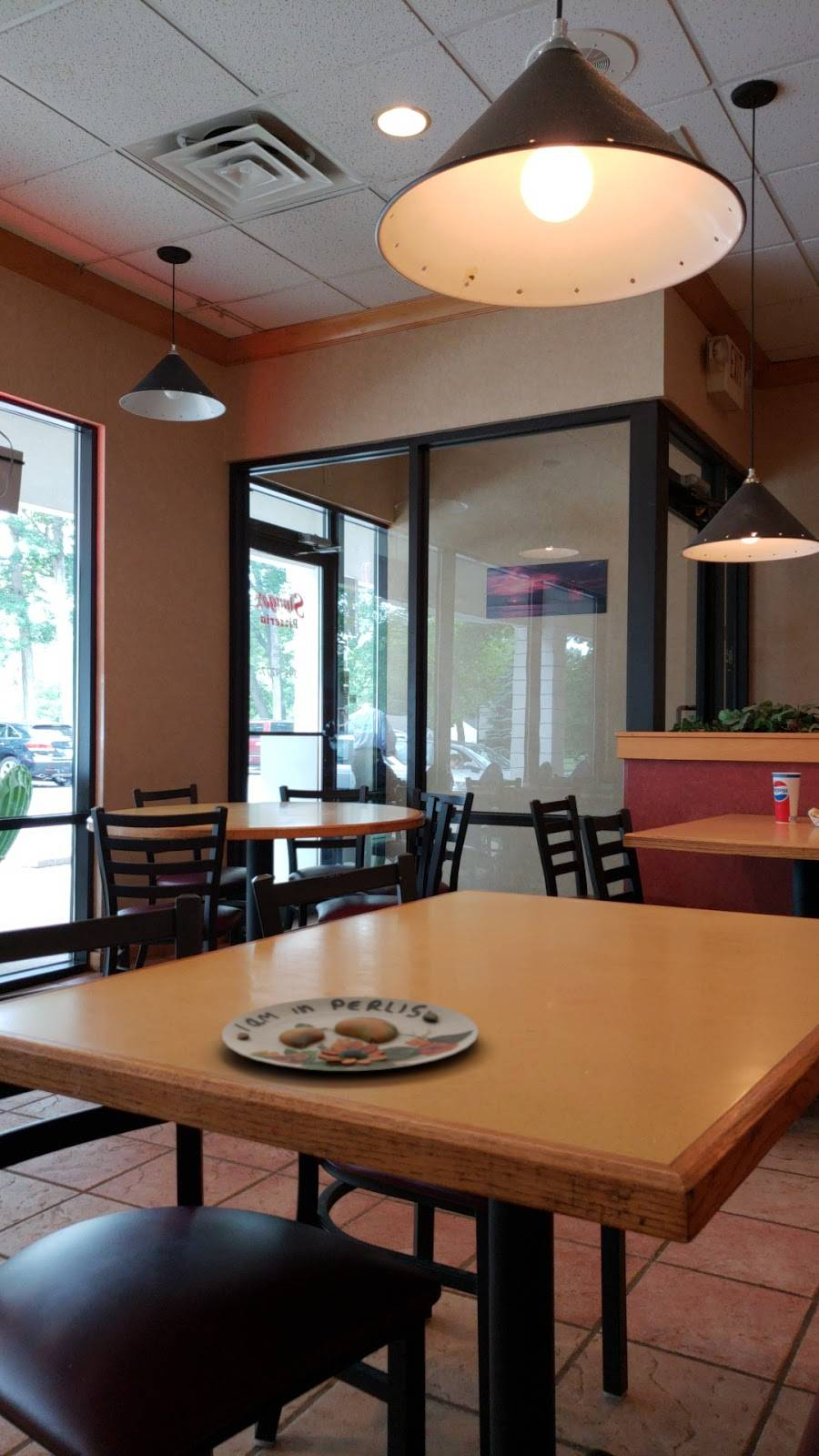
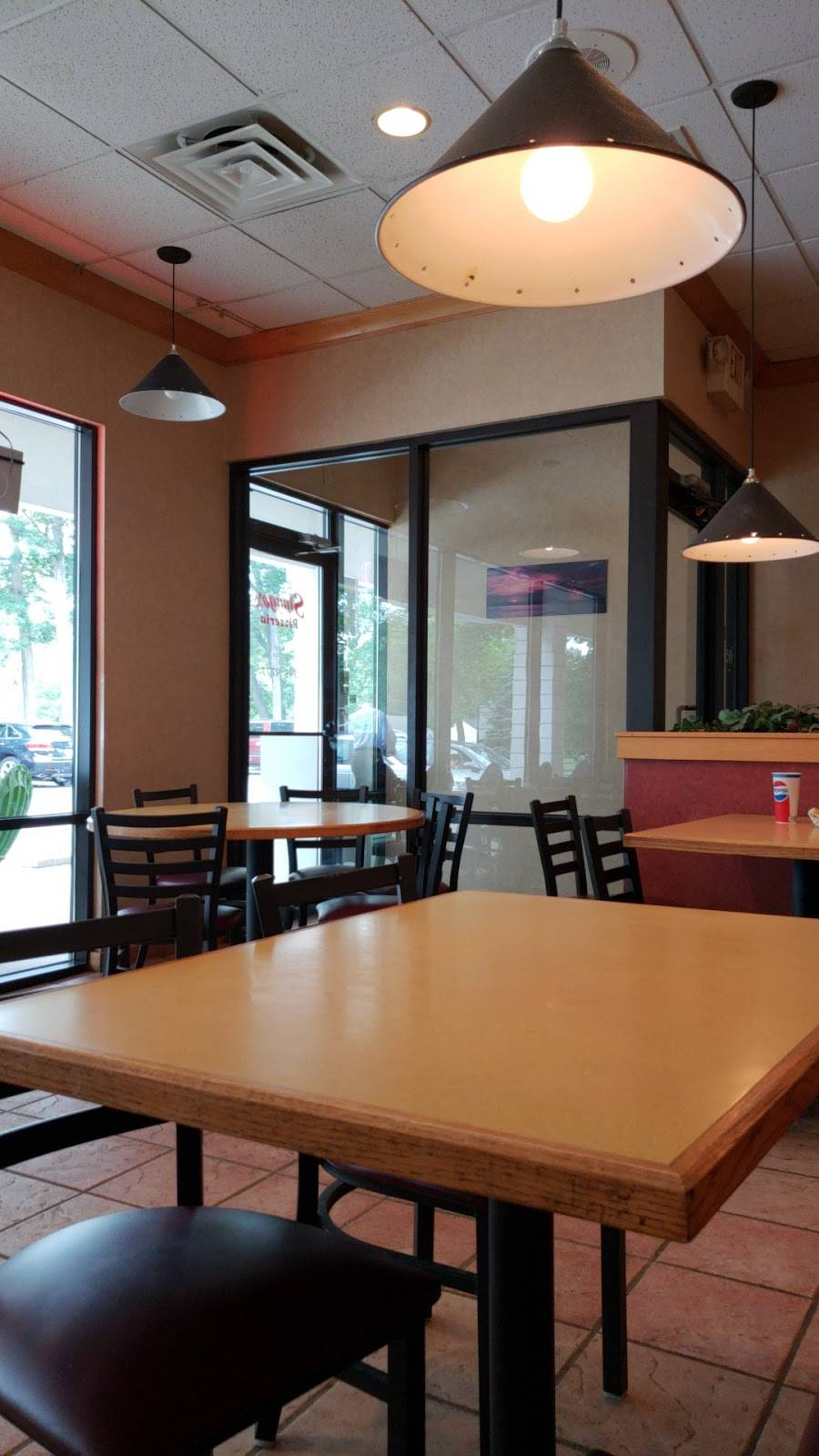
- plate (350, 1034)
